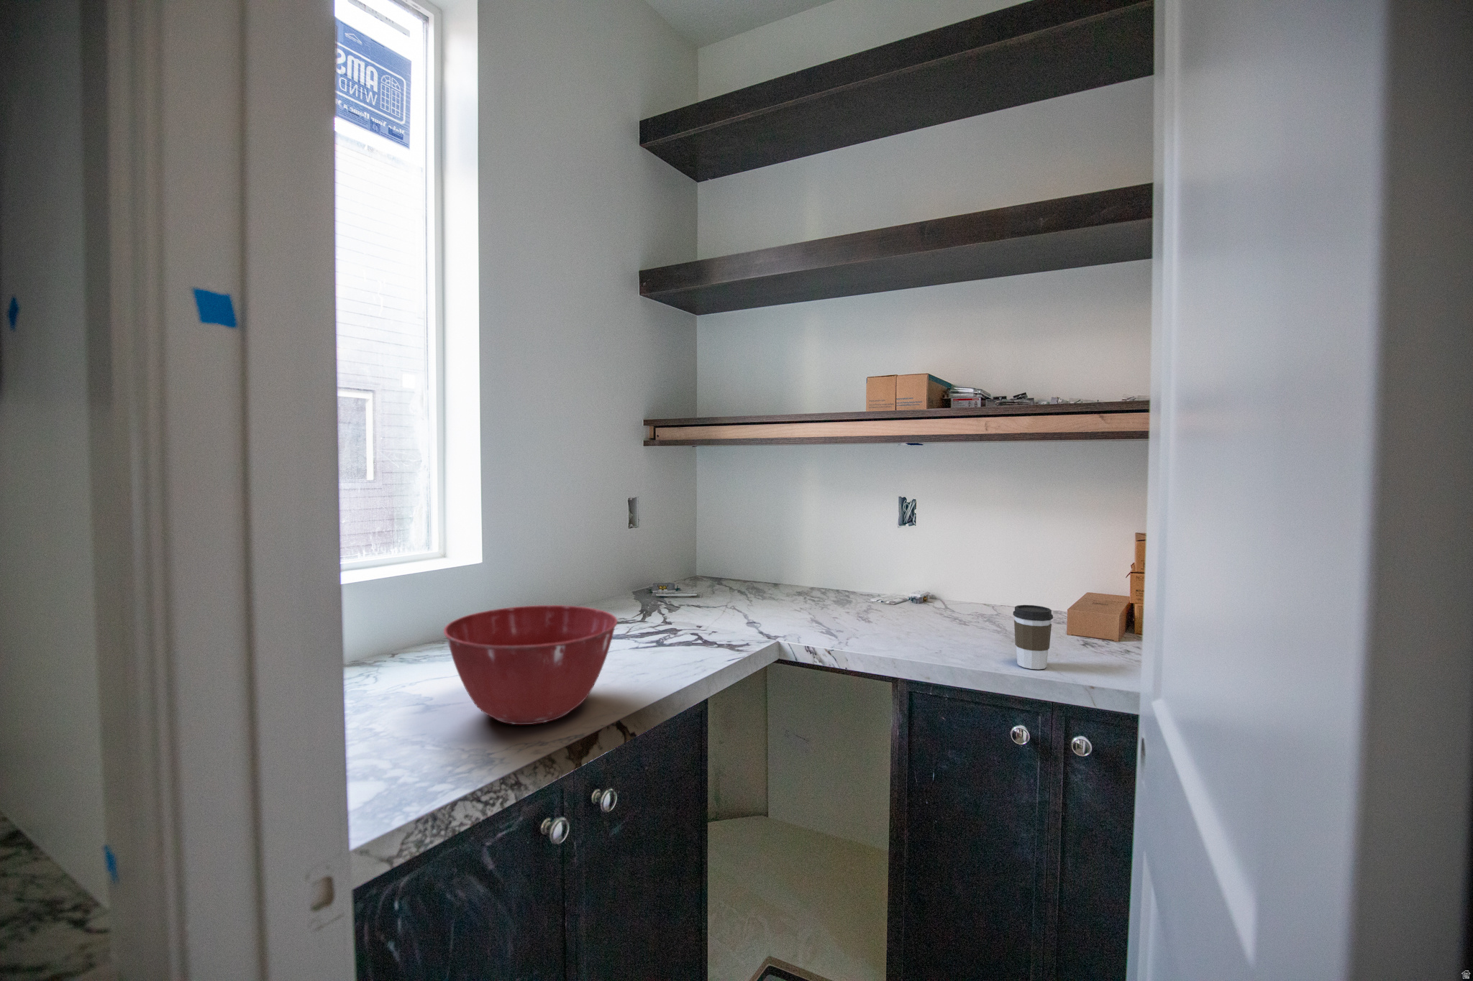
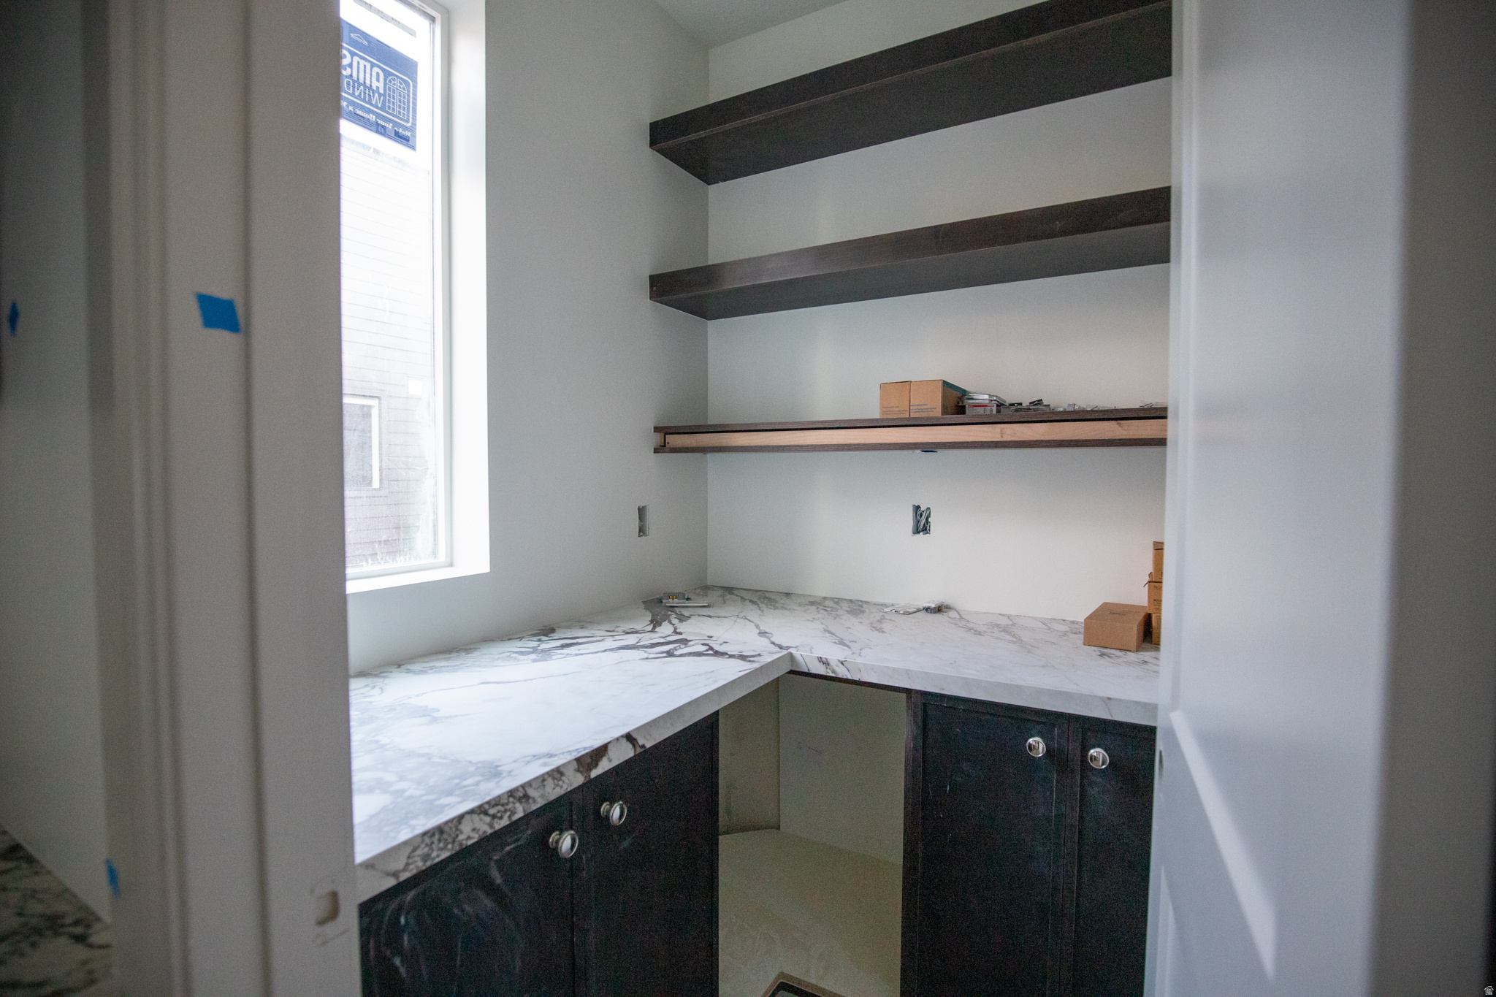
- mixing bowl (533, 666)
- coffee cup (1032, 637)
